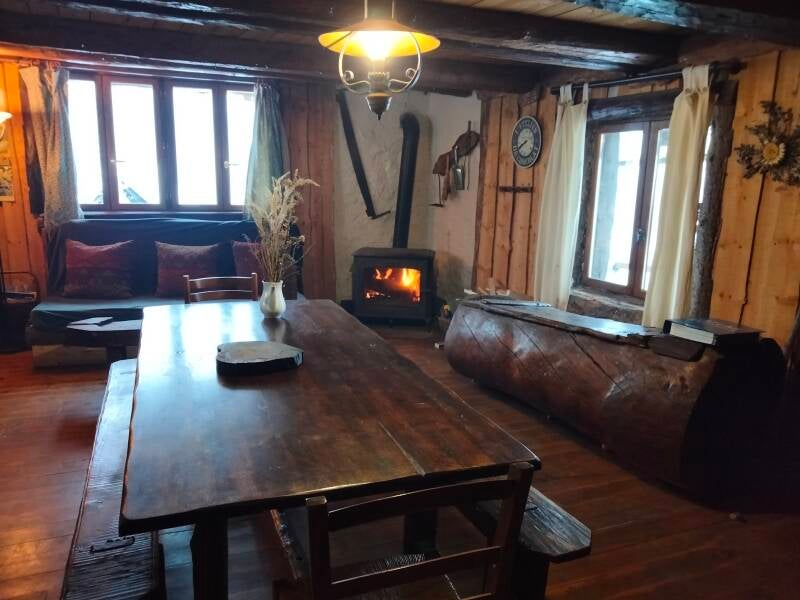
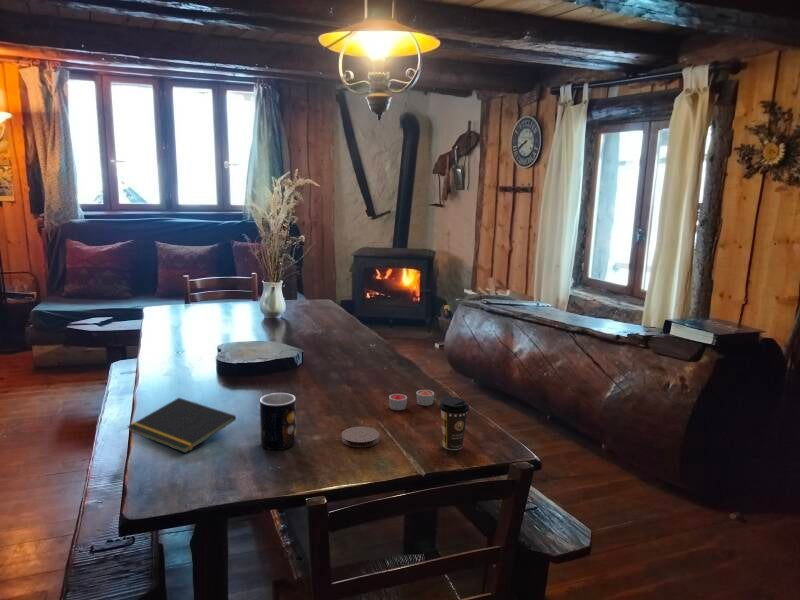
+ notepad (182, 423)
+ candle (406, 399)
+ coffee cup (453, 423)
+ coaster (360, 436)
+ mug (279, 423)
